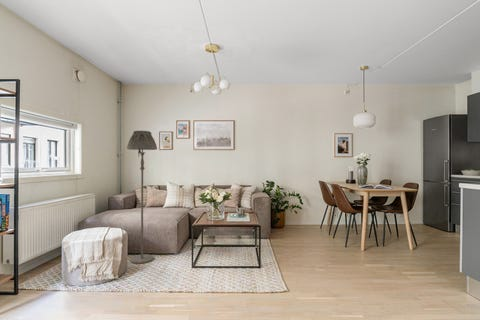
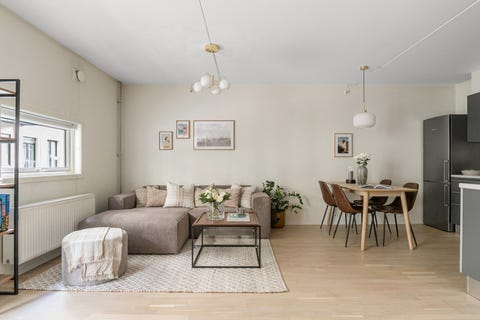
- floor lamp (142, 195)
